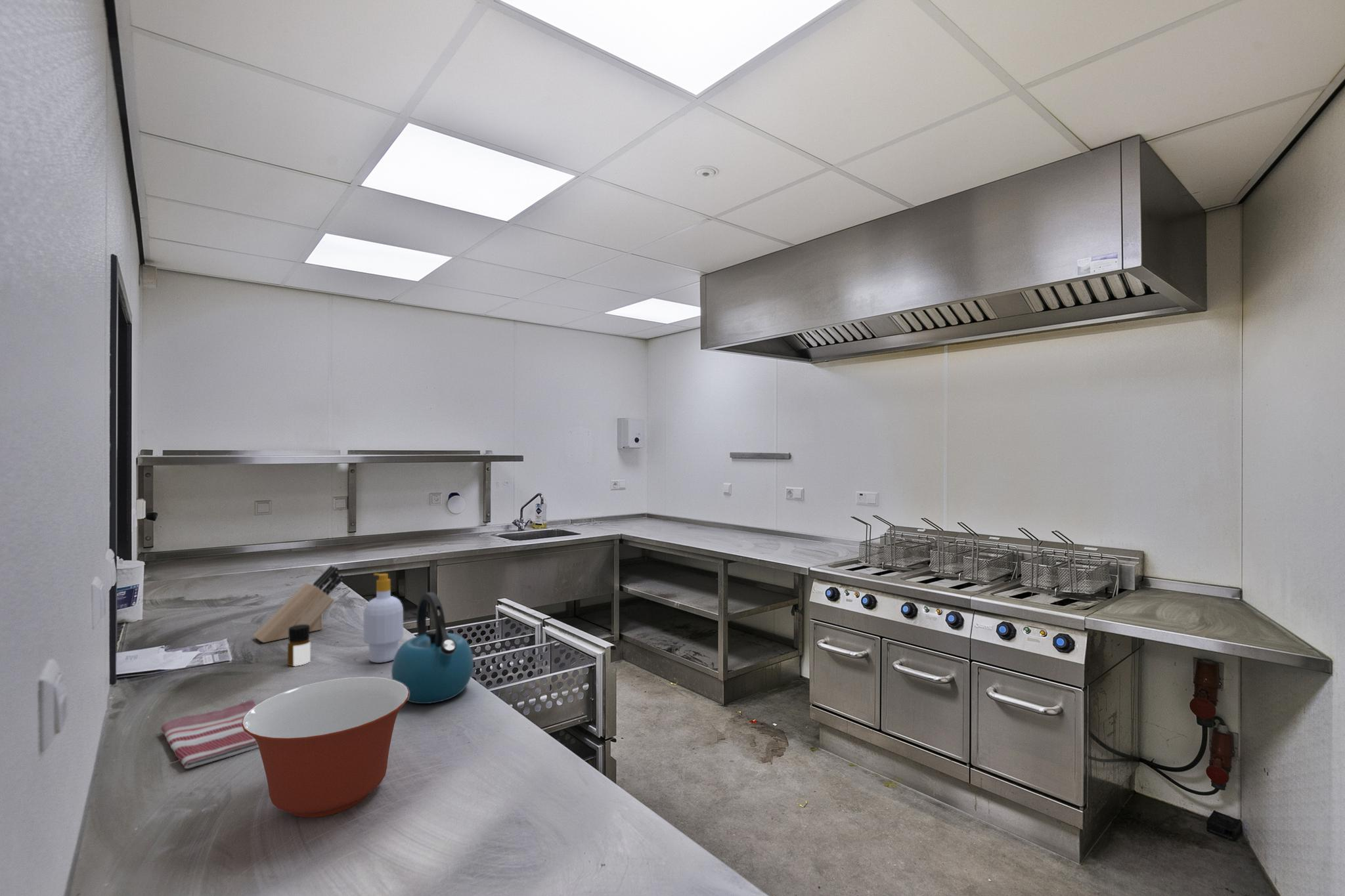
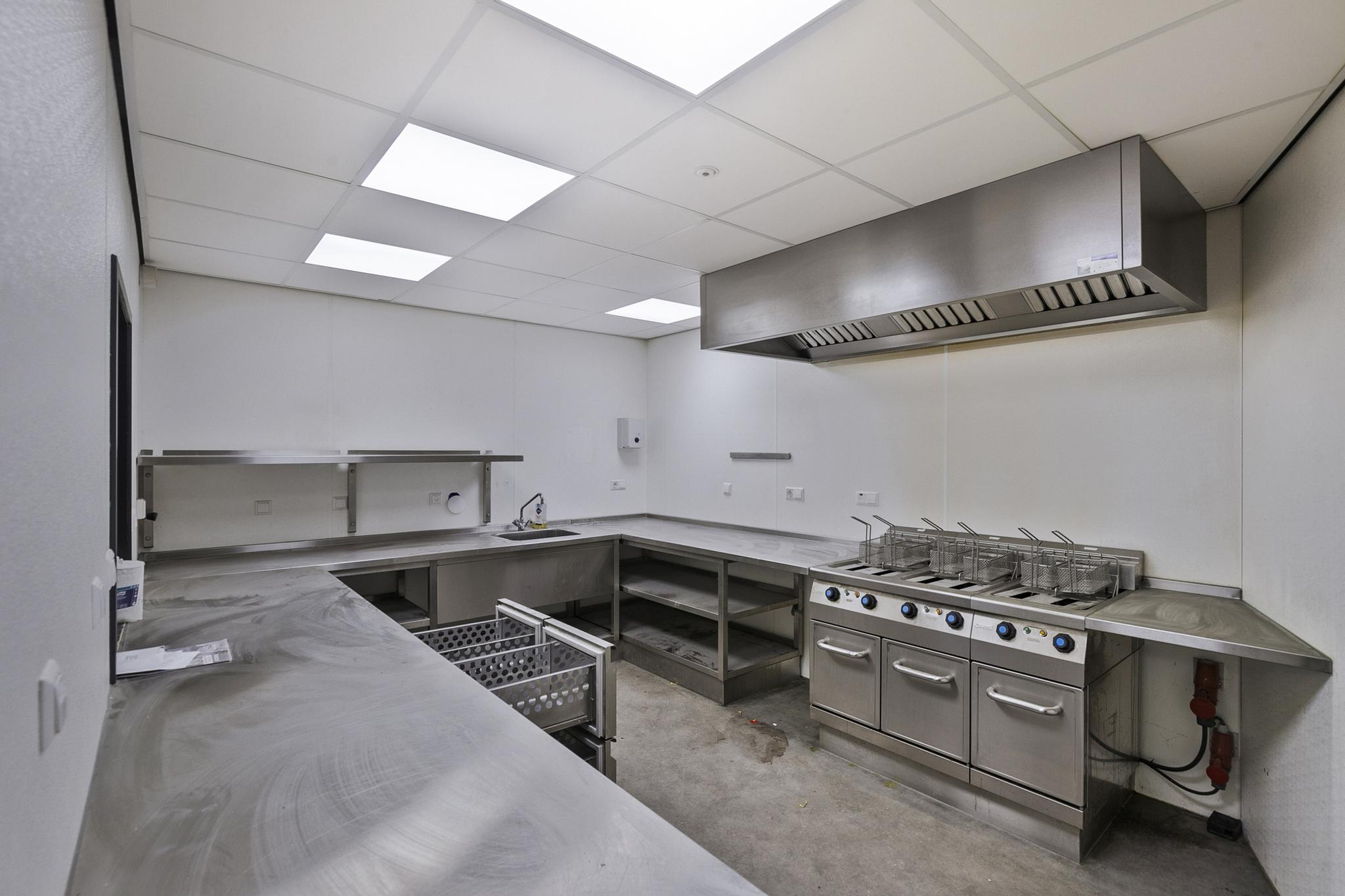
- dish towel (221, 731)
- kettle (435, 645)
- mixing bowl (330, 750)
- bottle (299, 645)
- knife block (301, 601)
- soap bottle (384, 616)
